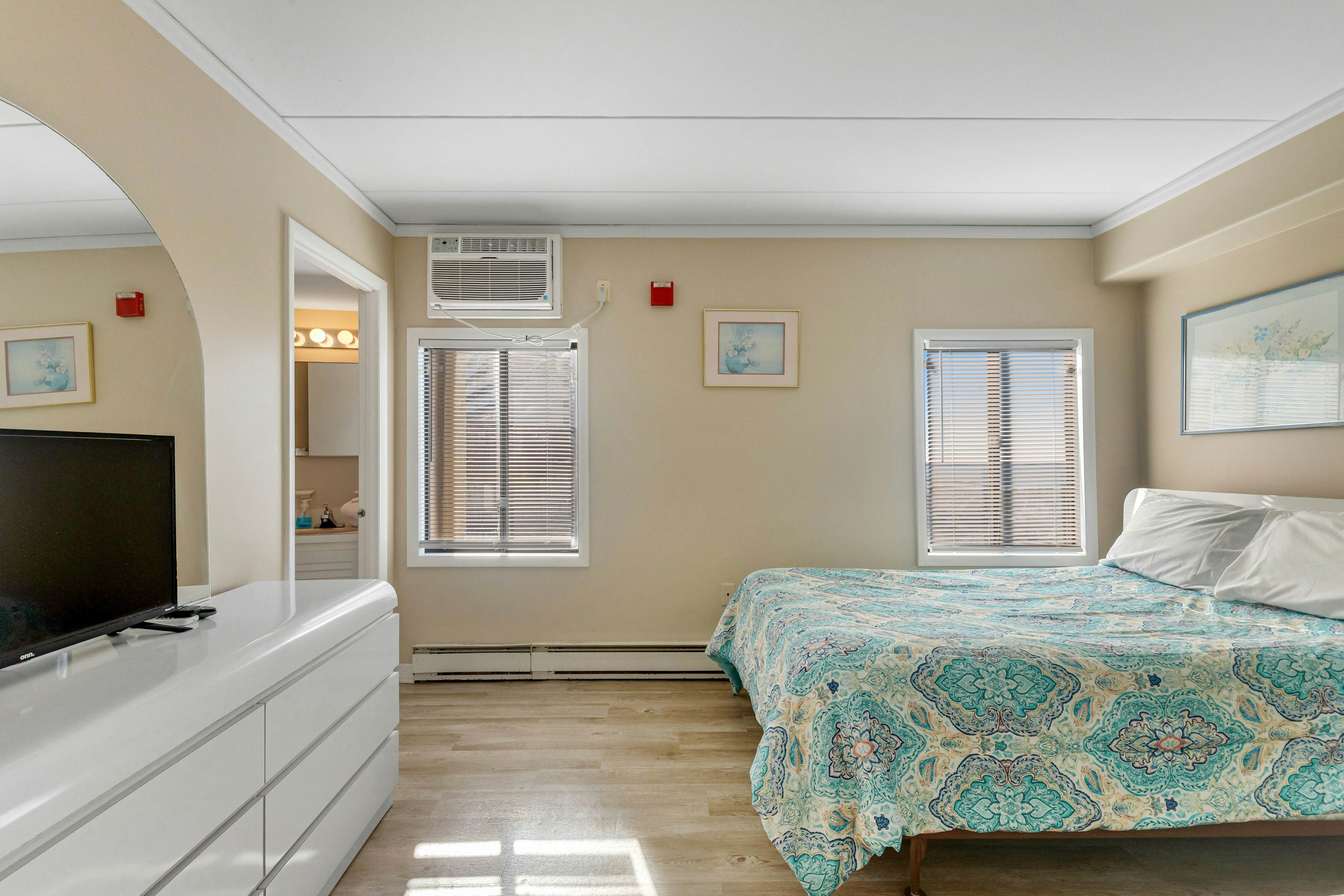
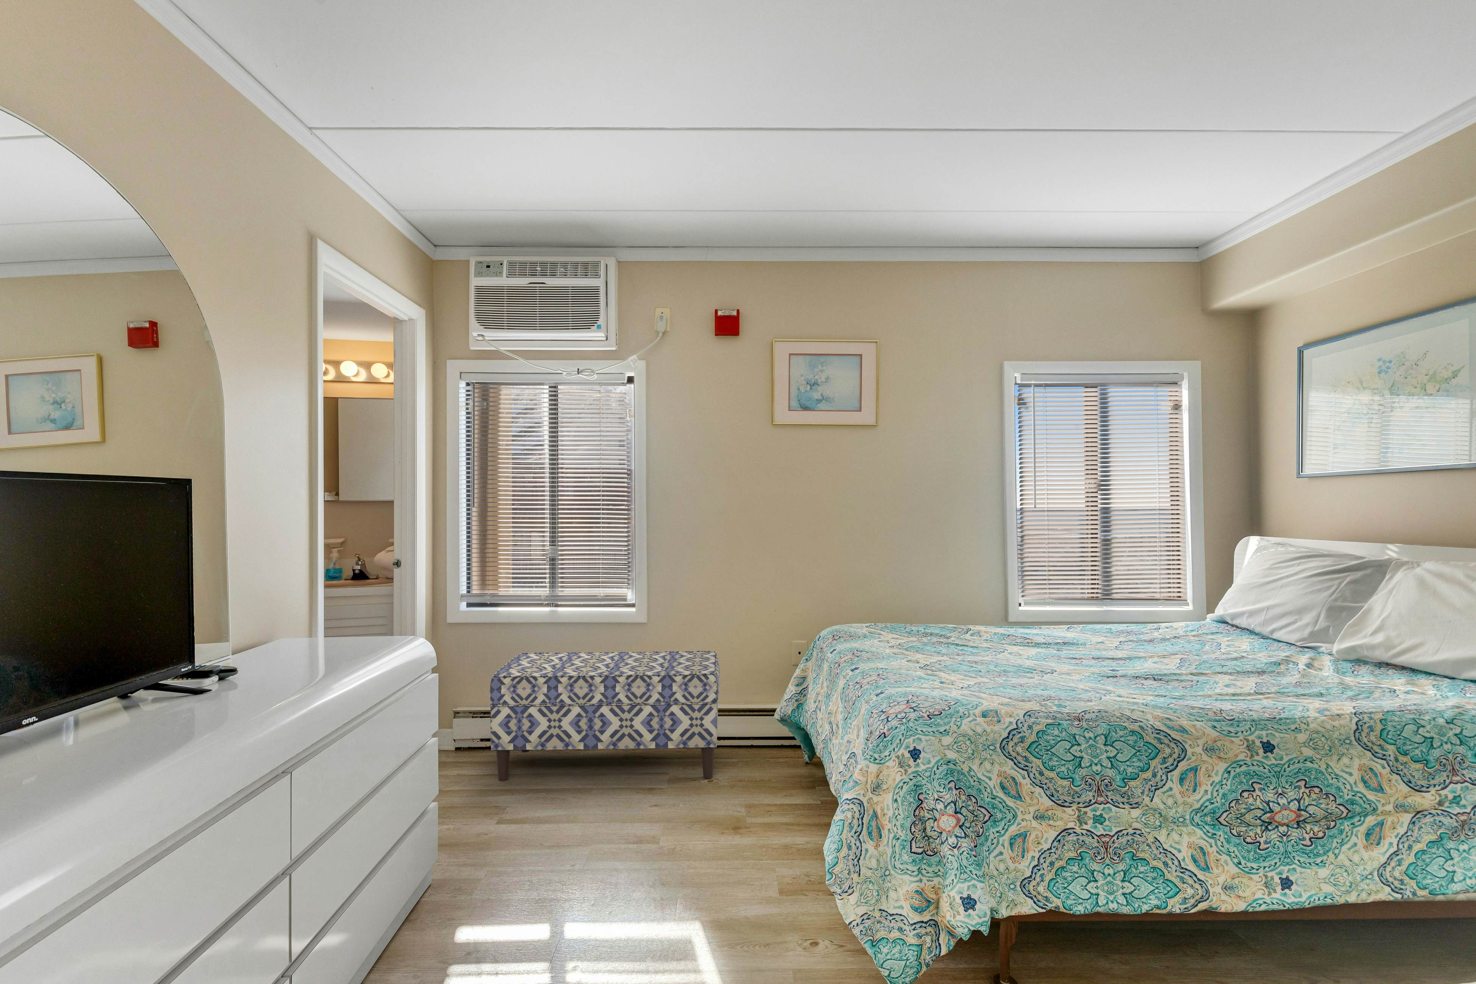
+ bench (612, 713)
